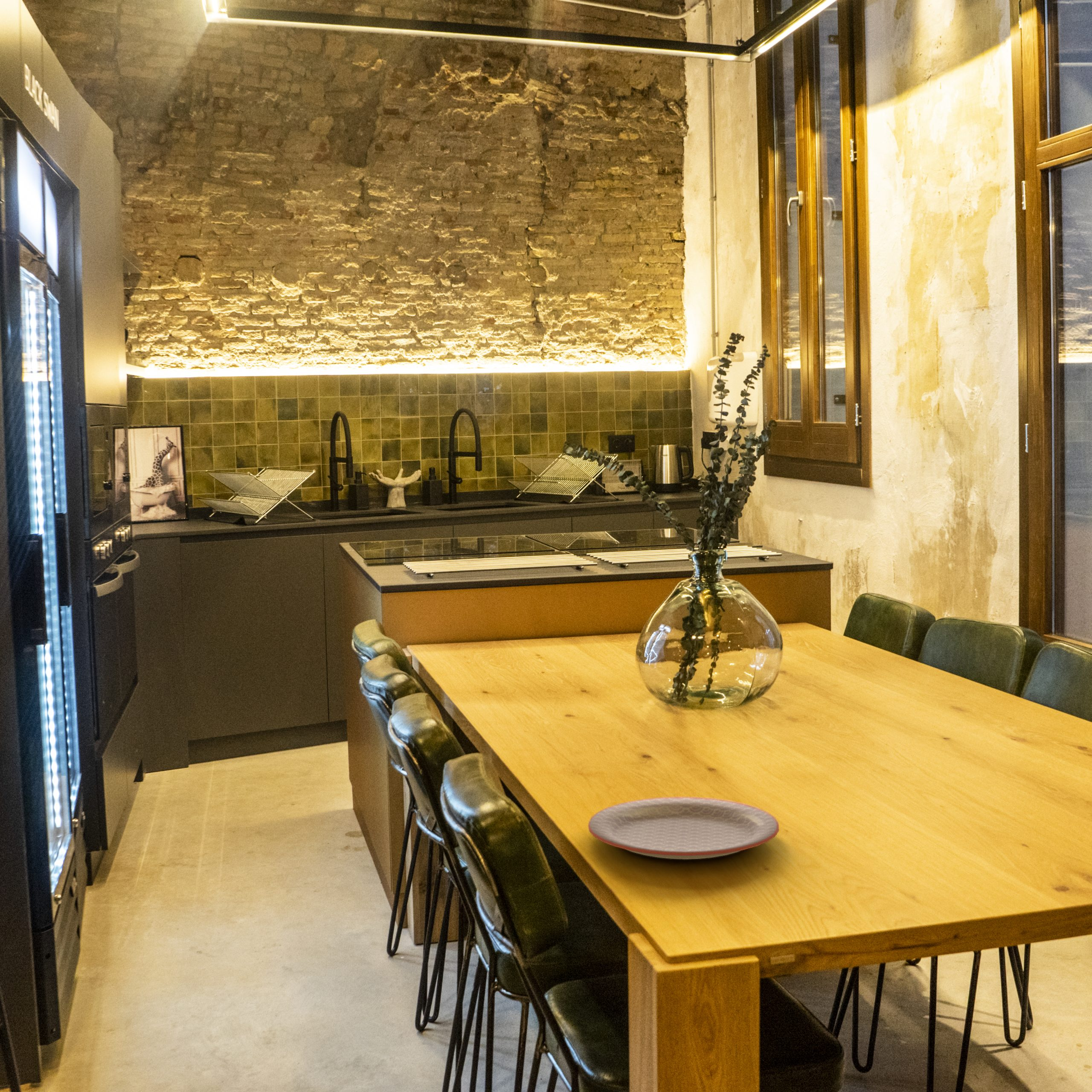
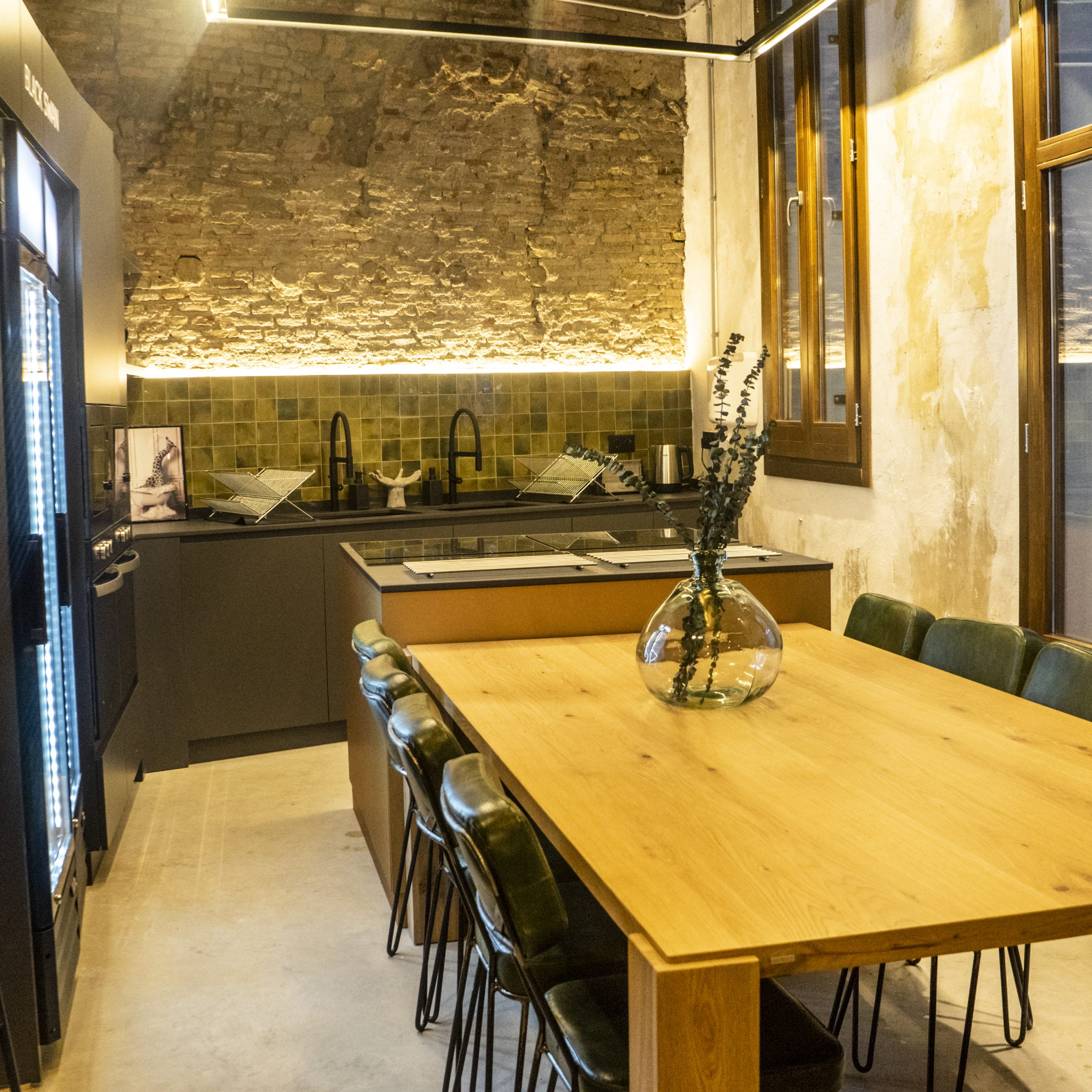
- plate (683, 830)
